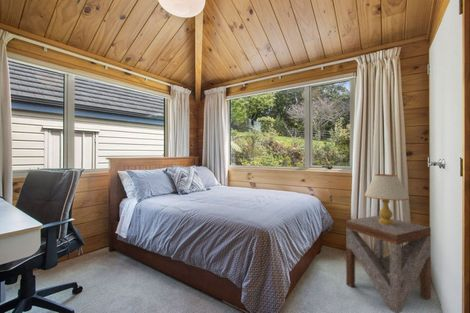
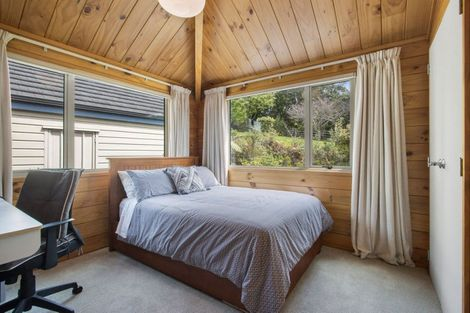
- table lamp (385, 198)
- side table (386, 257)
